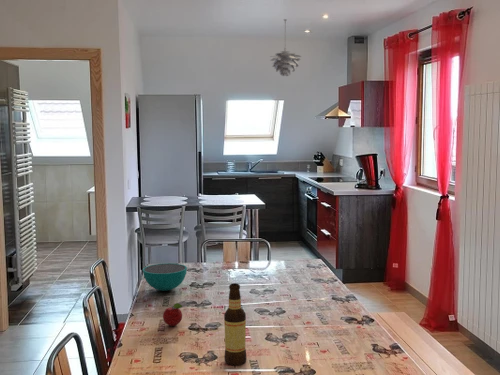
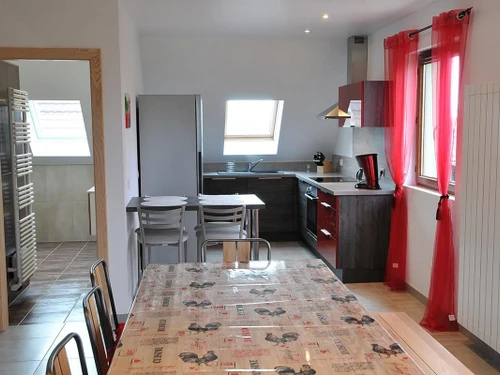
- bowl (165, 279)
- pendant light (285, 47)
- bottle (235, 323)
- fruit (175, 312)
